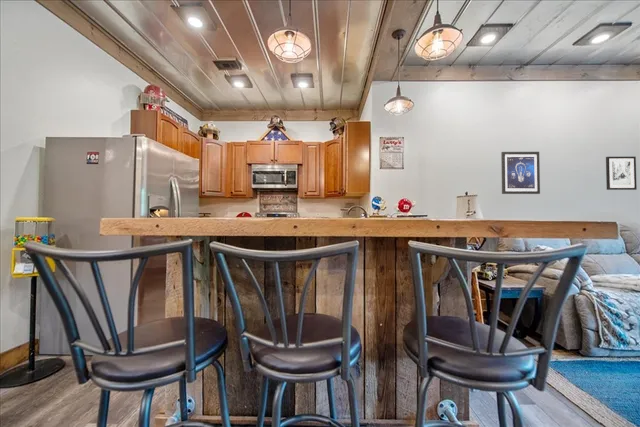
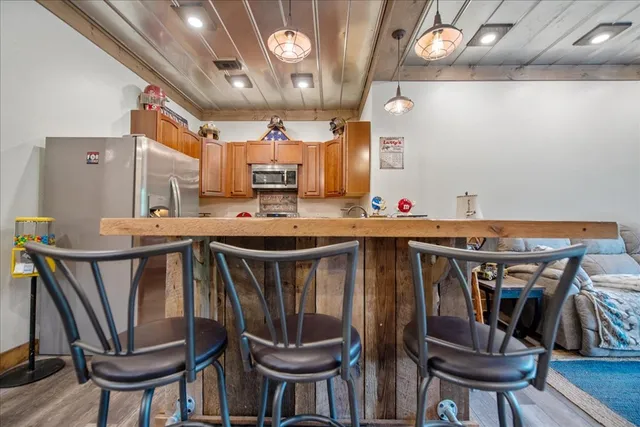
- wall art (520, 172)
- wall art (621, 173)
